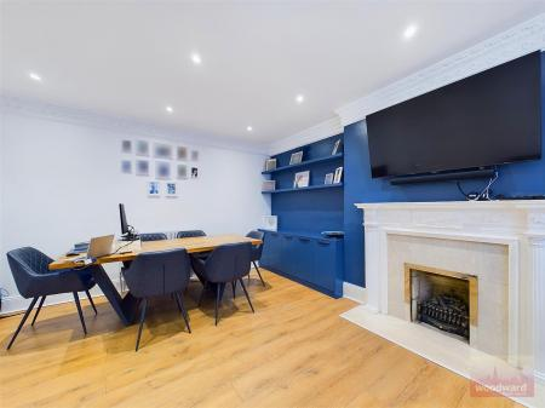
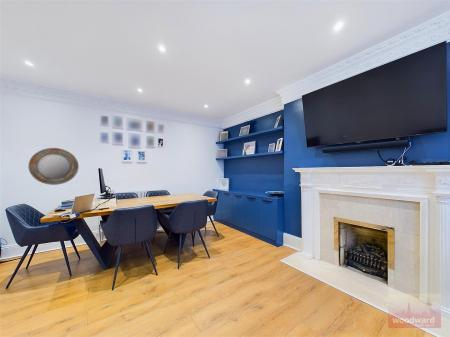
+ home mirror (55, 166)
